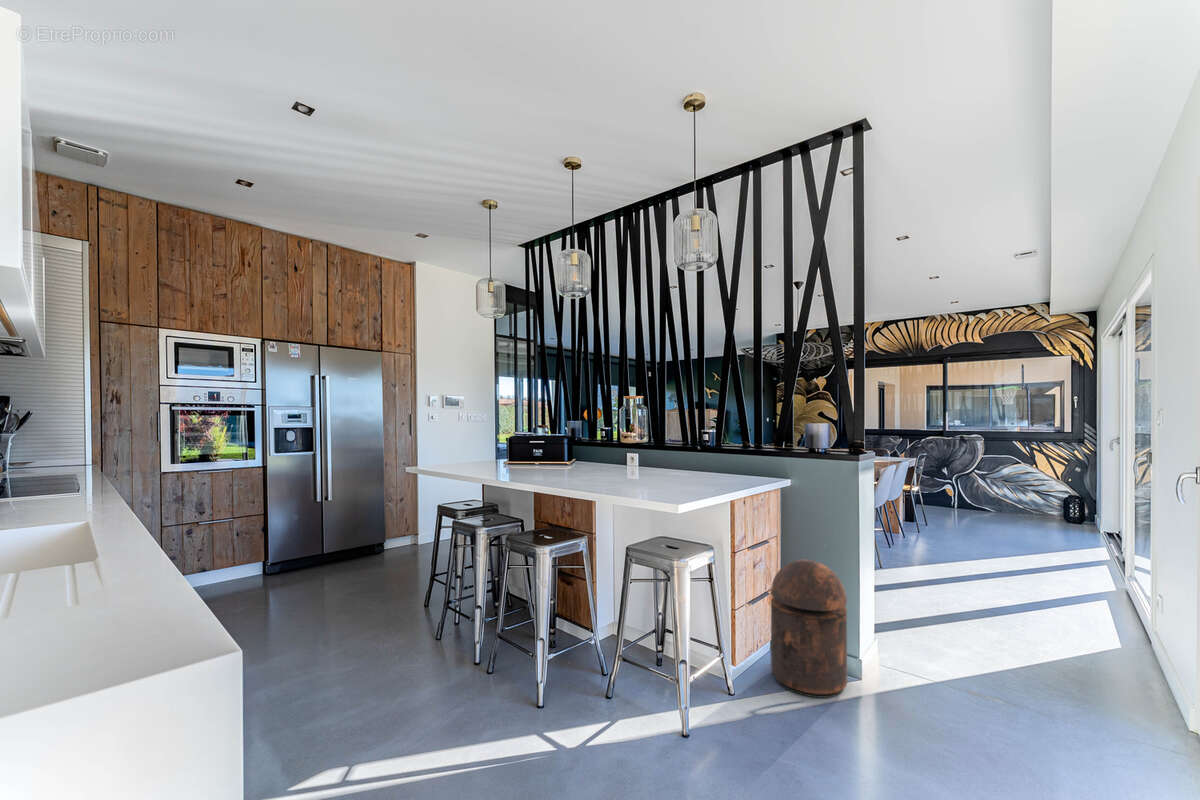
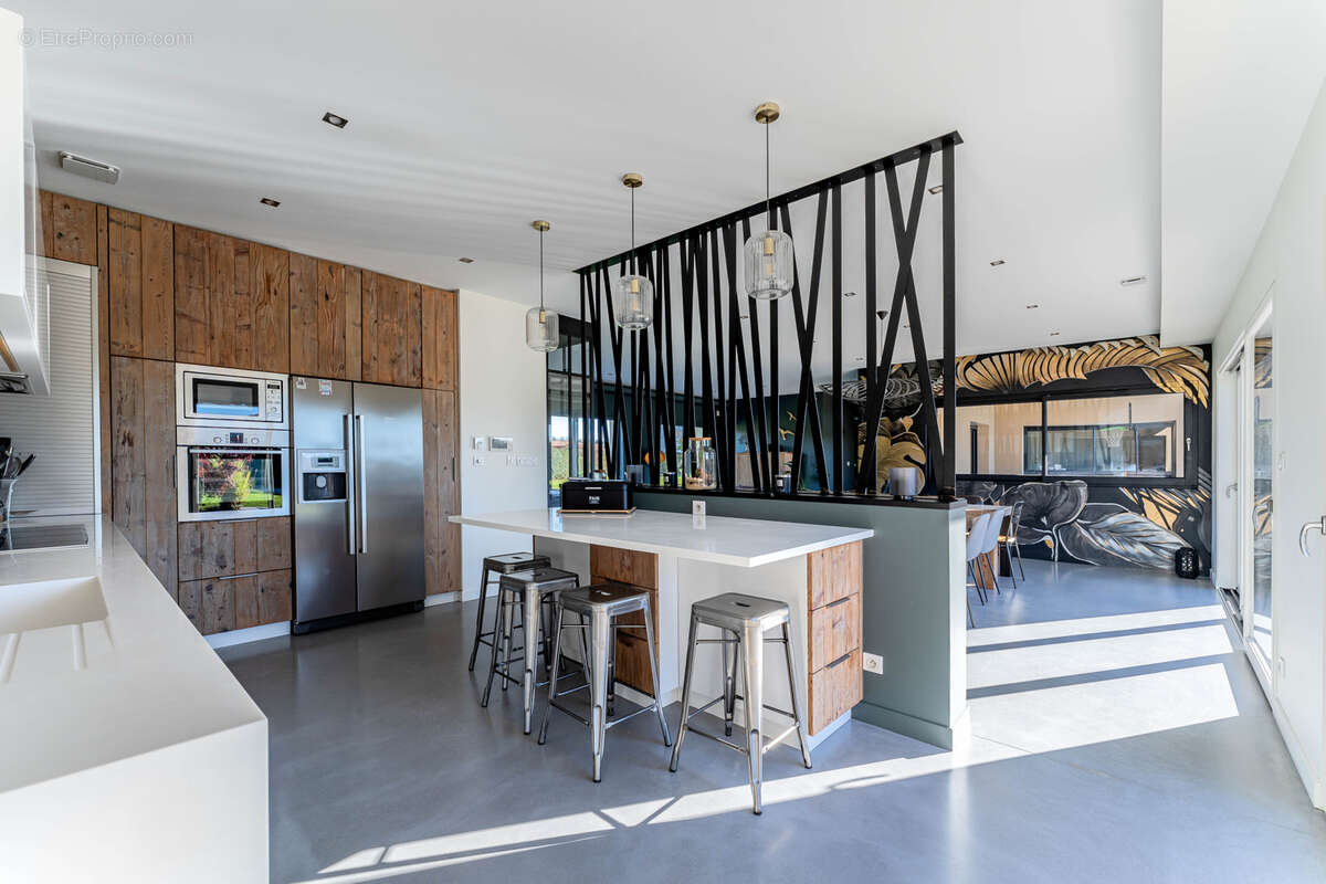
- trash can (808, 620)
